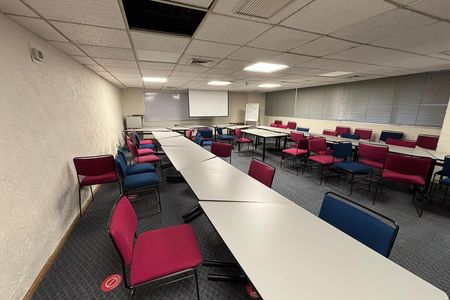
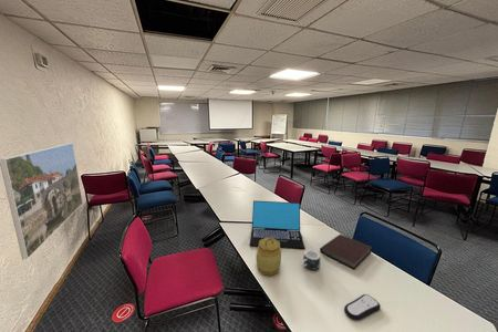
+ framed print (53, 188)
+ remote control (361, 307)
+ laptop (277, 222)
+ mug (309, 260)
+ jar (269, 252)
+ notebook (345, 249)
